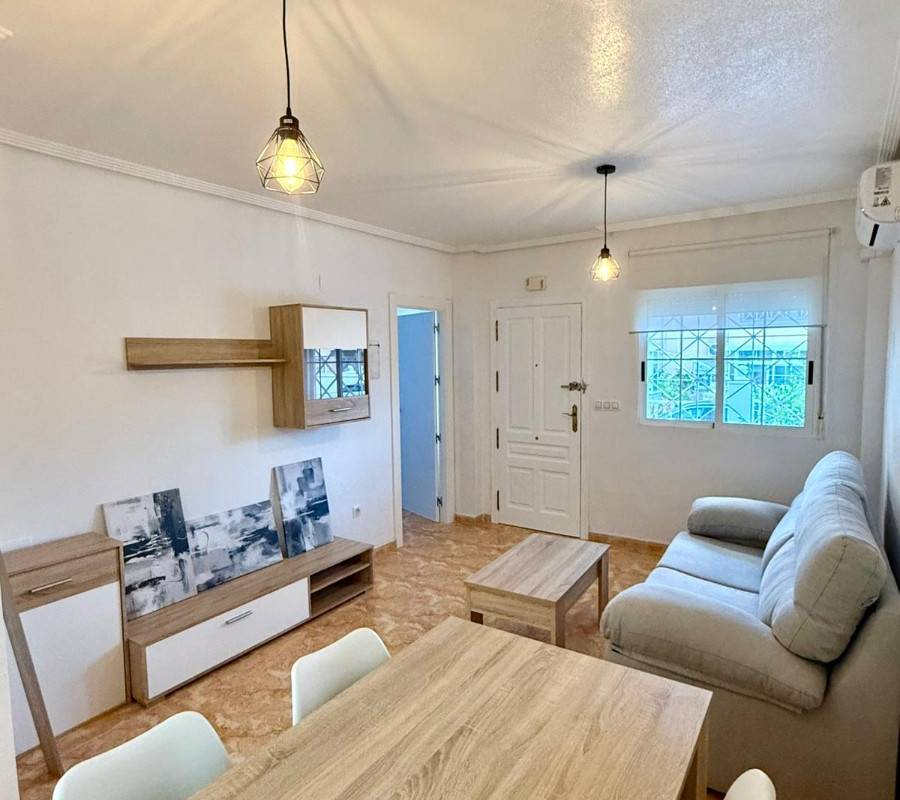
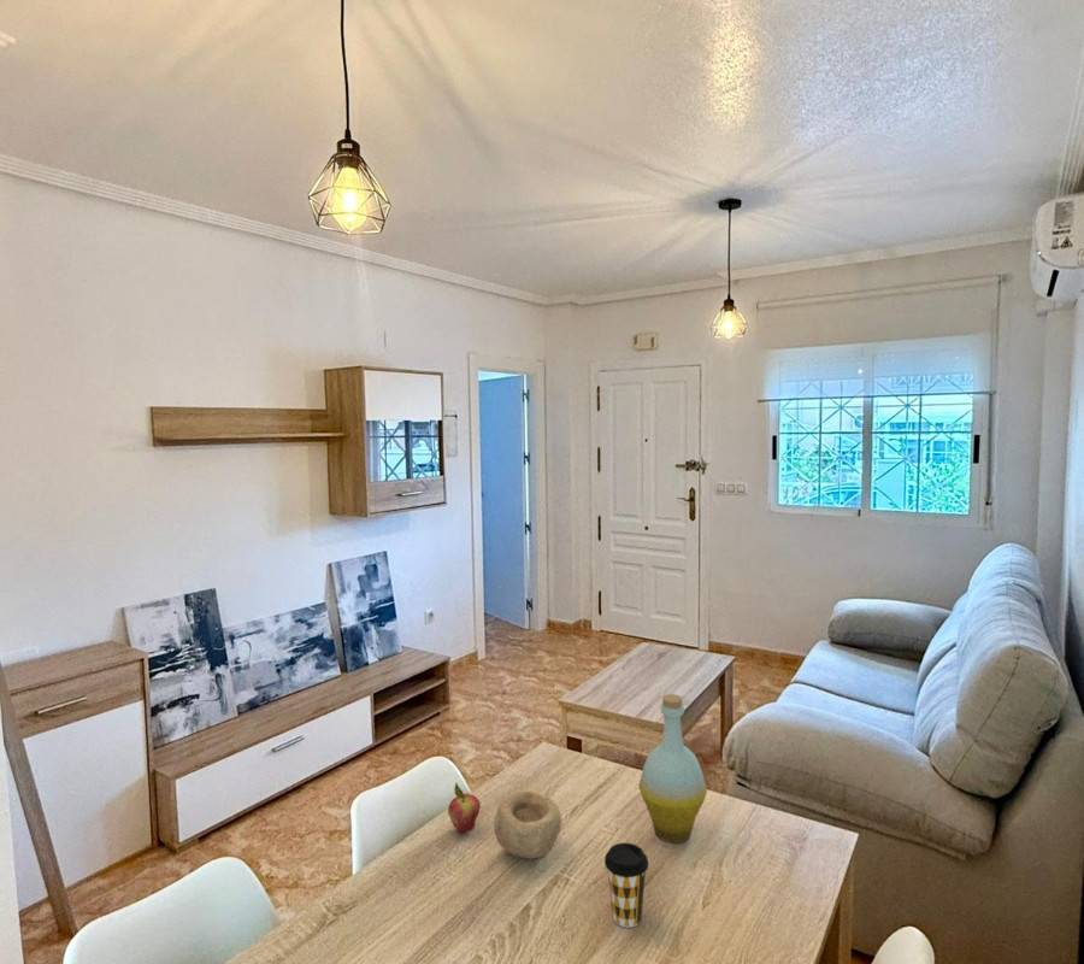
+ fruit (463, 806)
+ bowl (528, 827)
+ bottle (672, 765)
+ coffee cup (626, 884)
